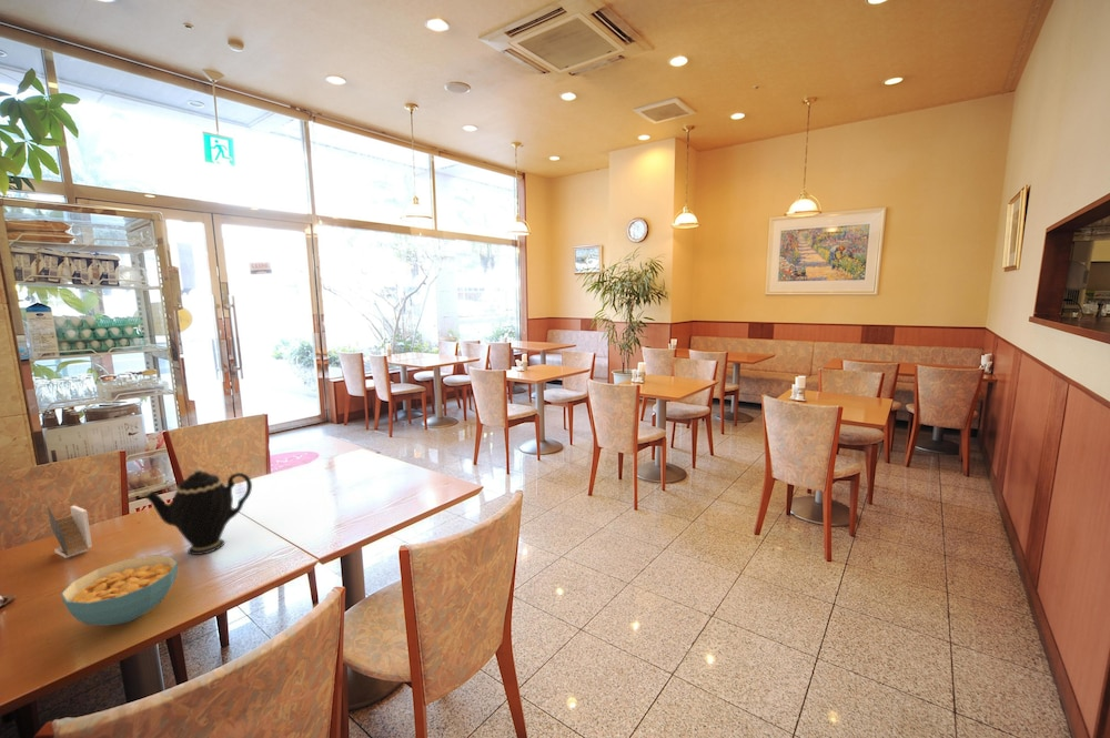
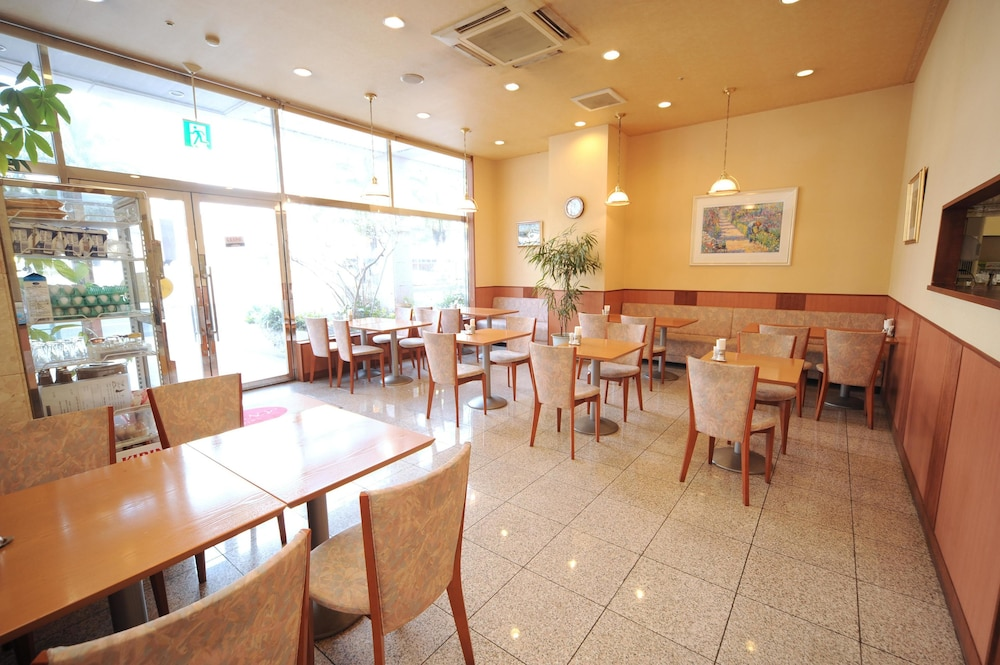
- cereal bowl (124, 596)
- napkin holder (70, 527)
- teapot (200, 507)
